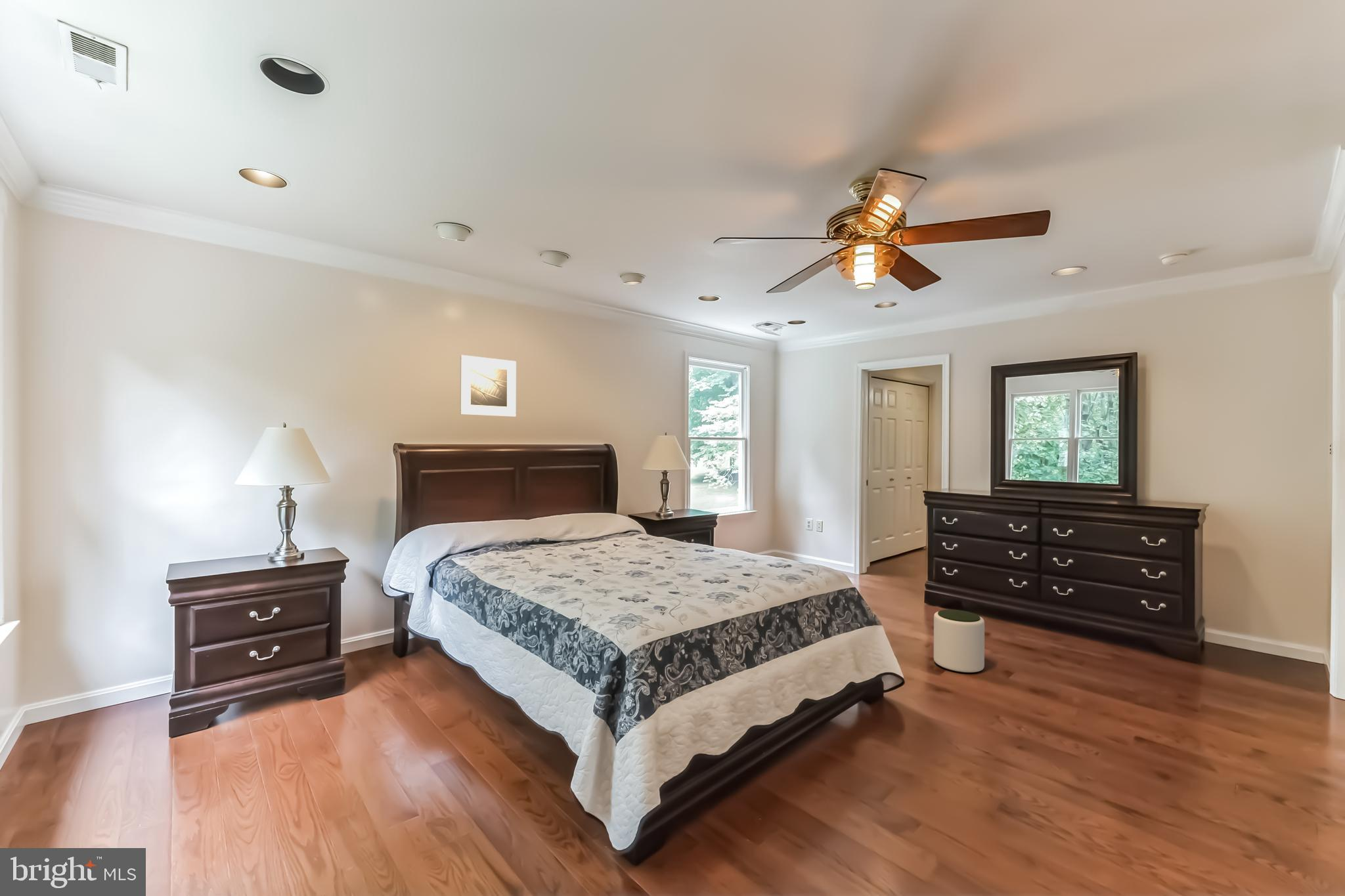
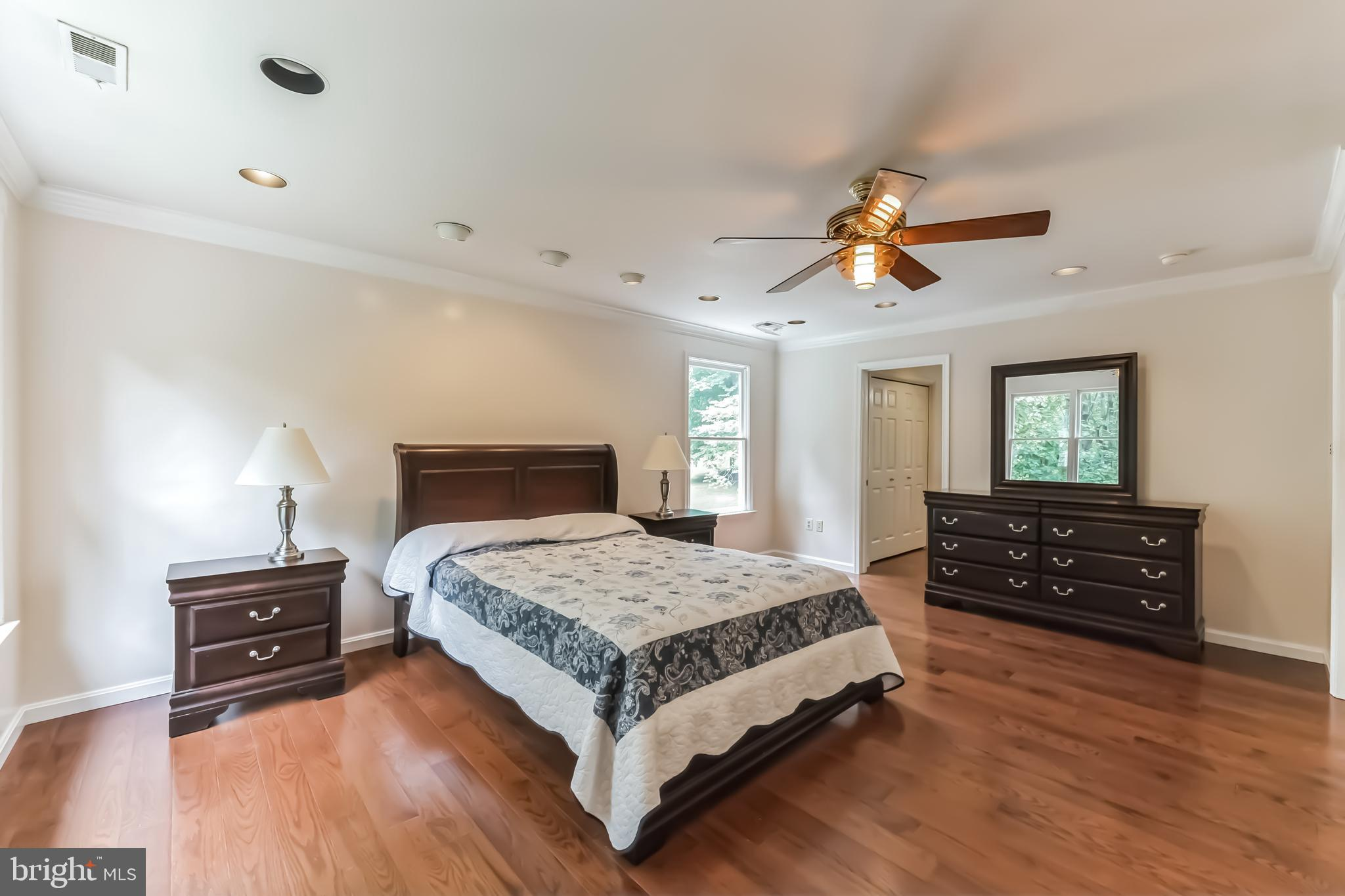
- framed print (489, 387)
- plant pot (958, 640)
